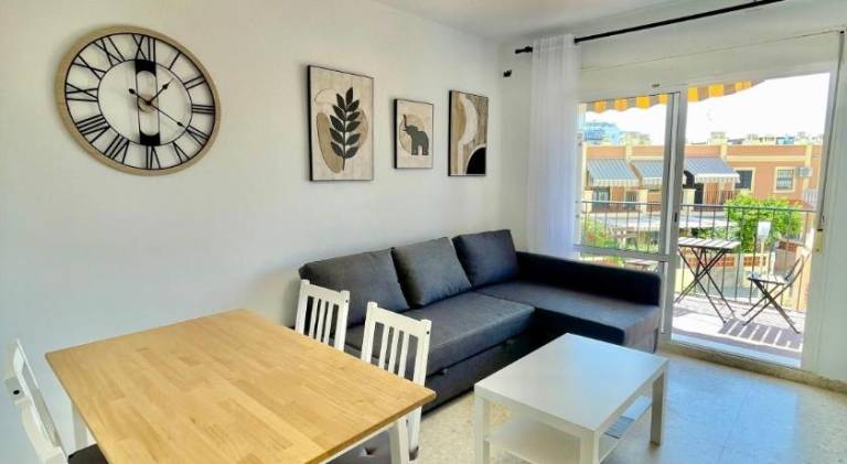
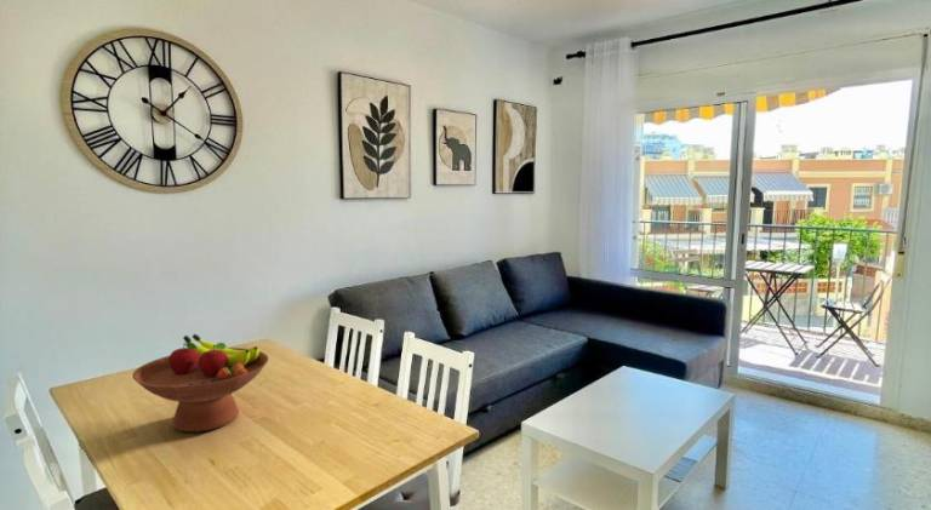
+ fruit bowl (205, 382)
